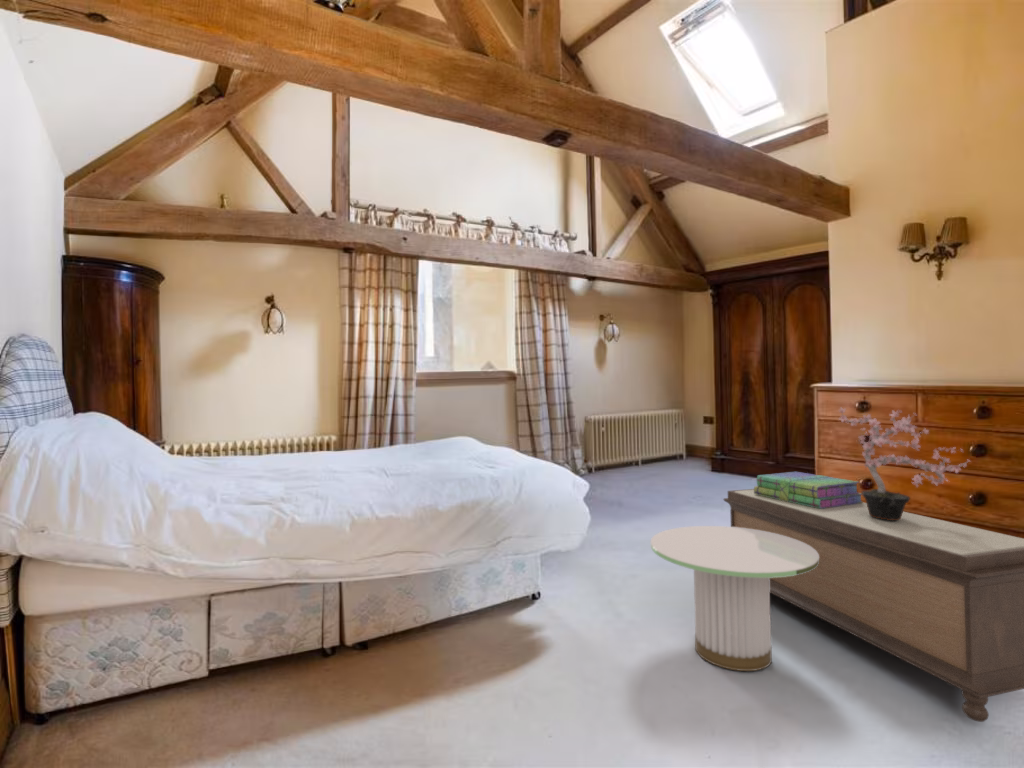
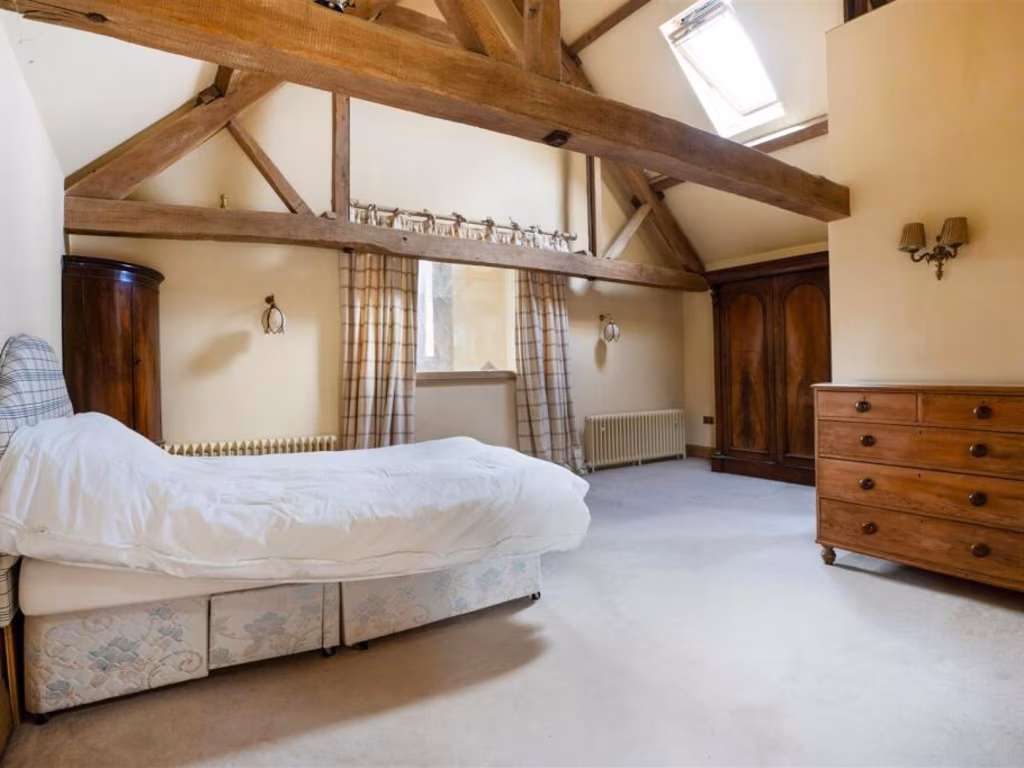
- side table (731, 599)
- potted plant (901, 463)
- stack of books (805, 488)
- bench (856, 571)
